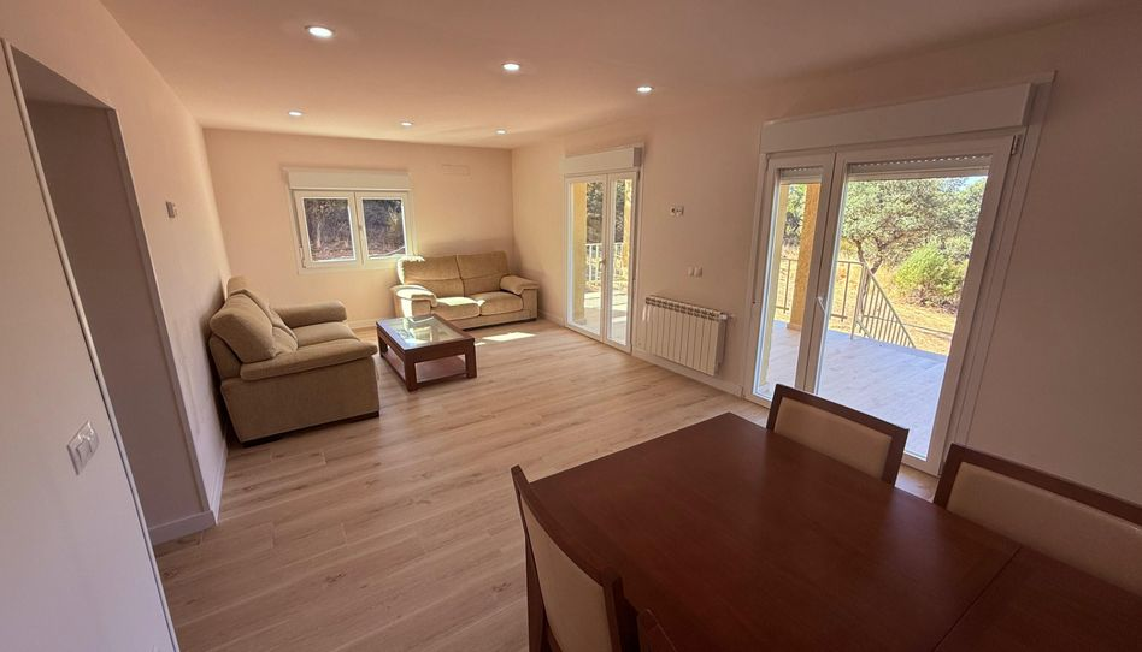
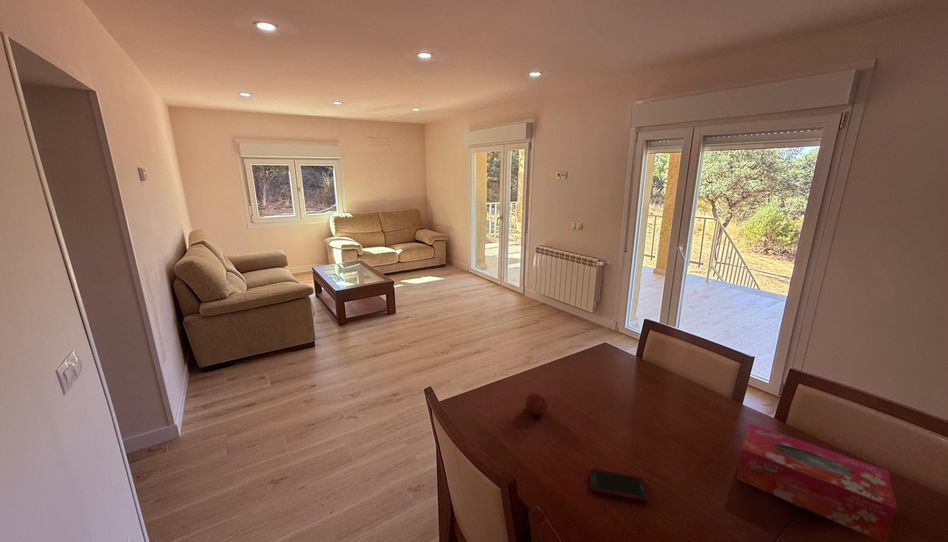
+ tissue box (808, 474)
+ cell phone (617, 484)
+ fruit (535, 402)
